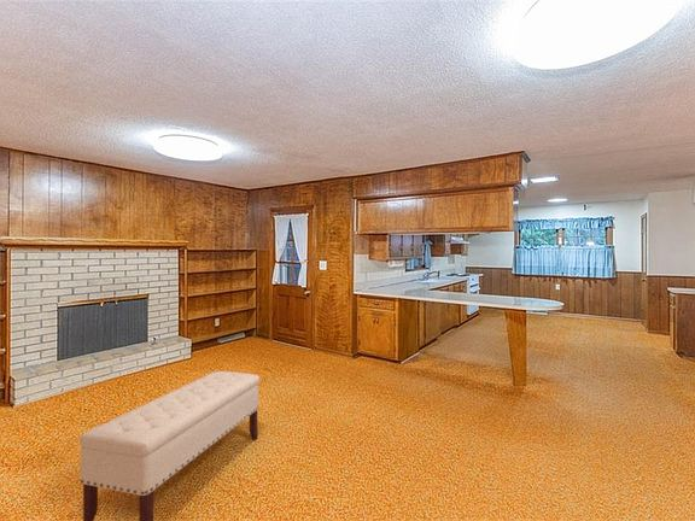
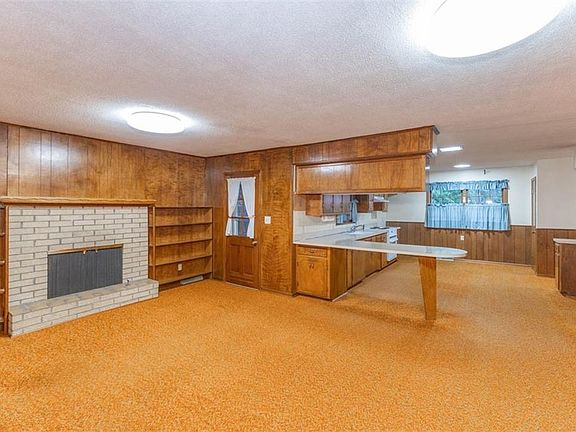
- bench (187, 434)
